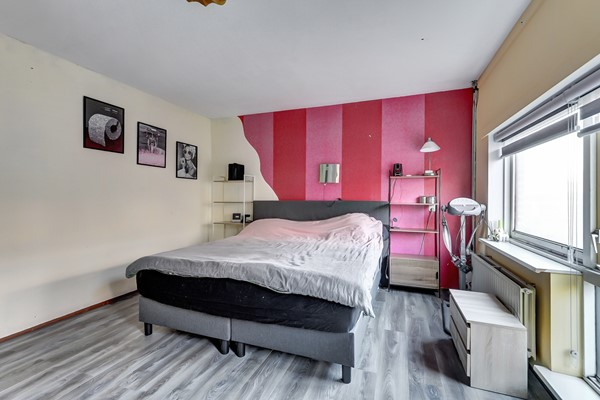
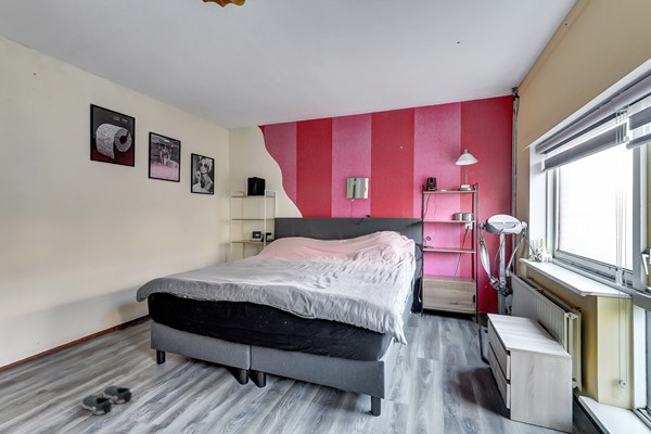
+ shoe (107, 396)
